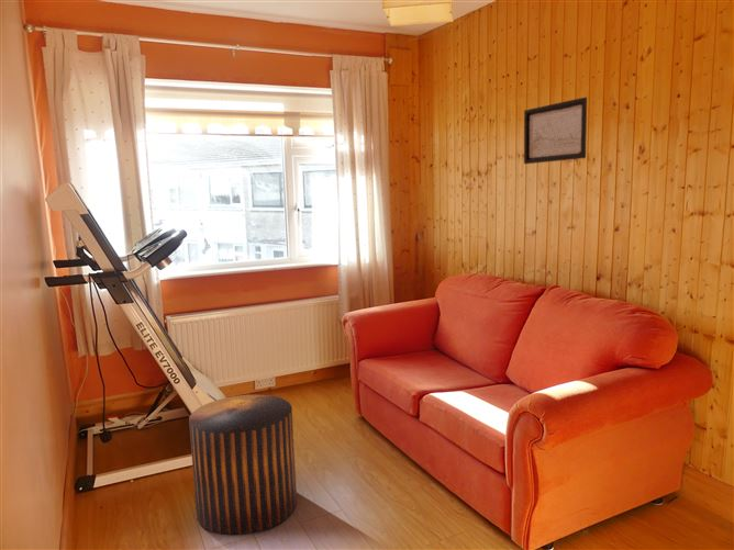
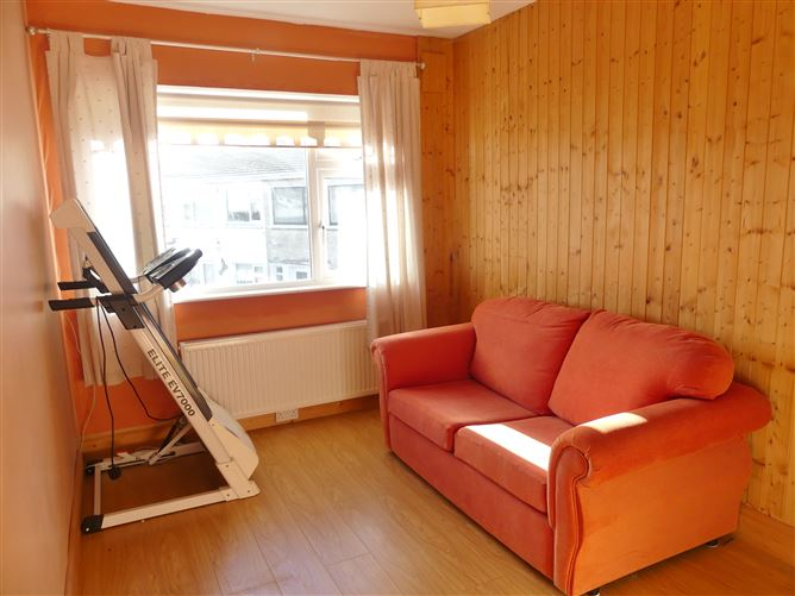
- wall art (553, 133)
- stool (244, 459)
